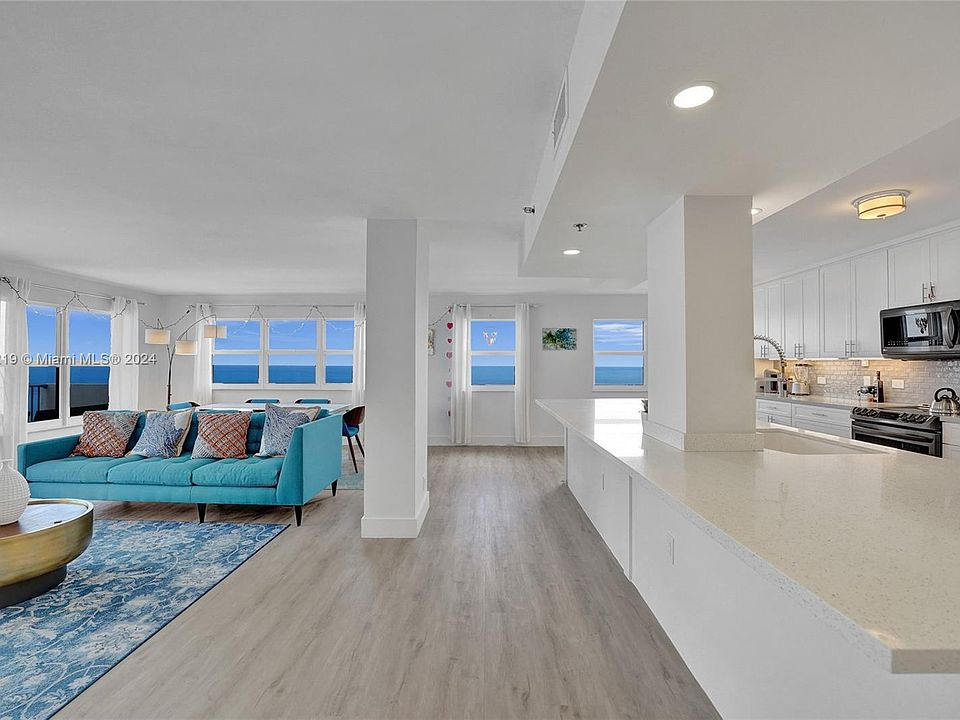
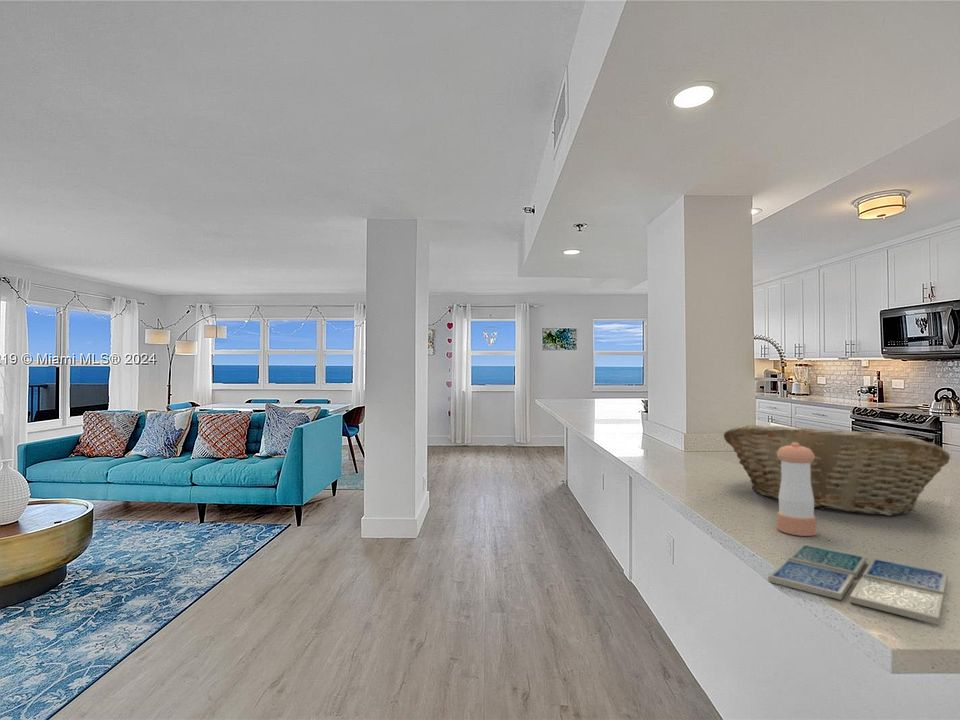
+ drink coaster (856, 577)
+ pepper shaker (795, 486)
+ fruit basket (824, 461)
